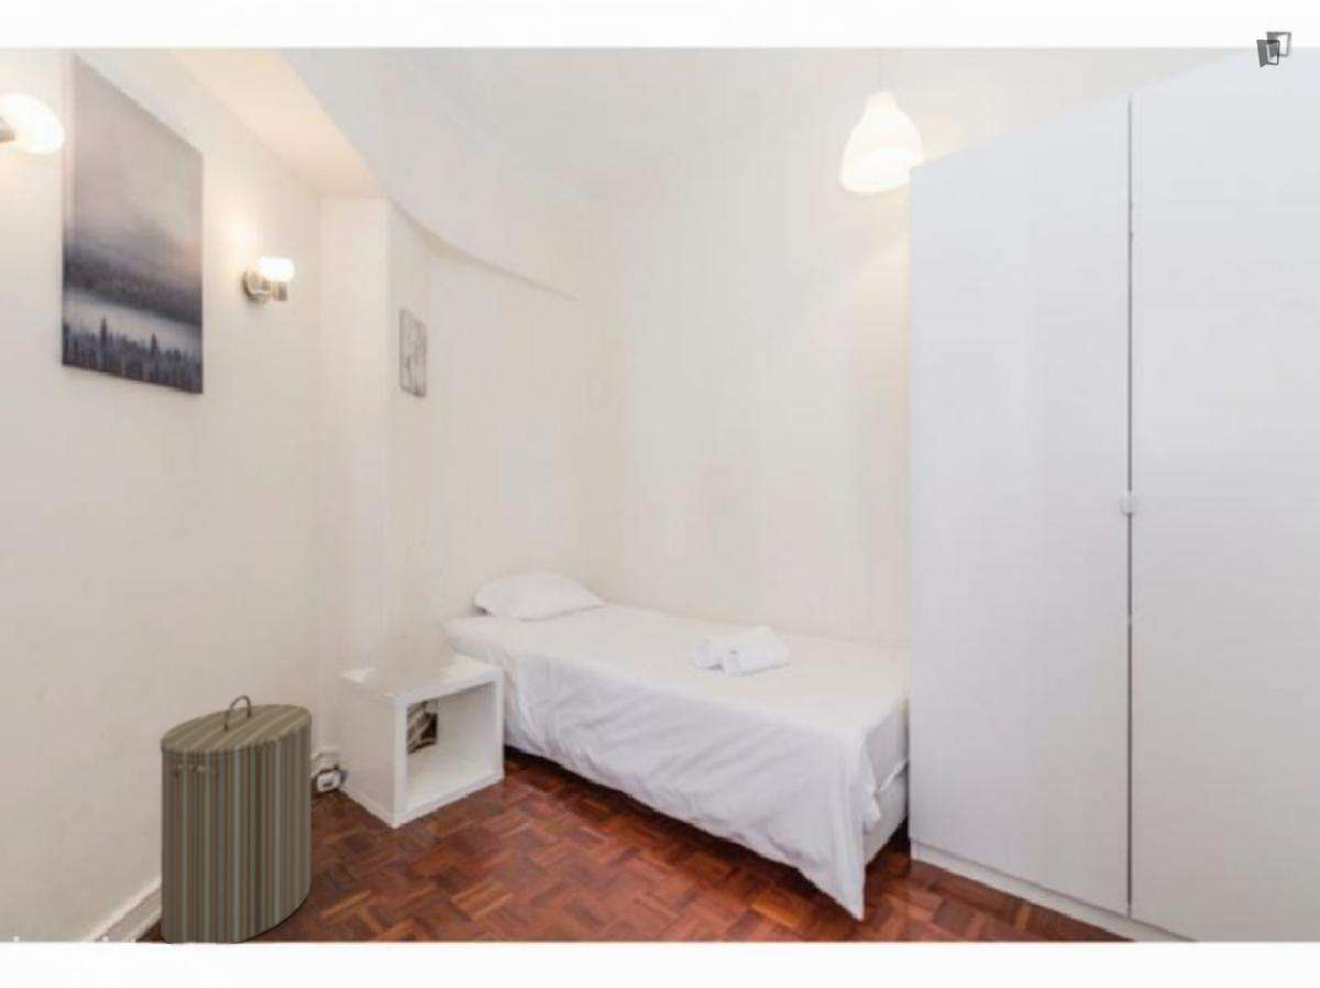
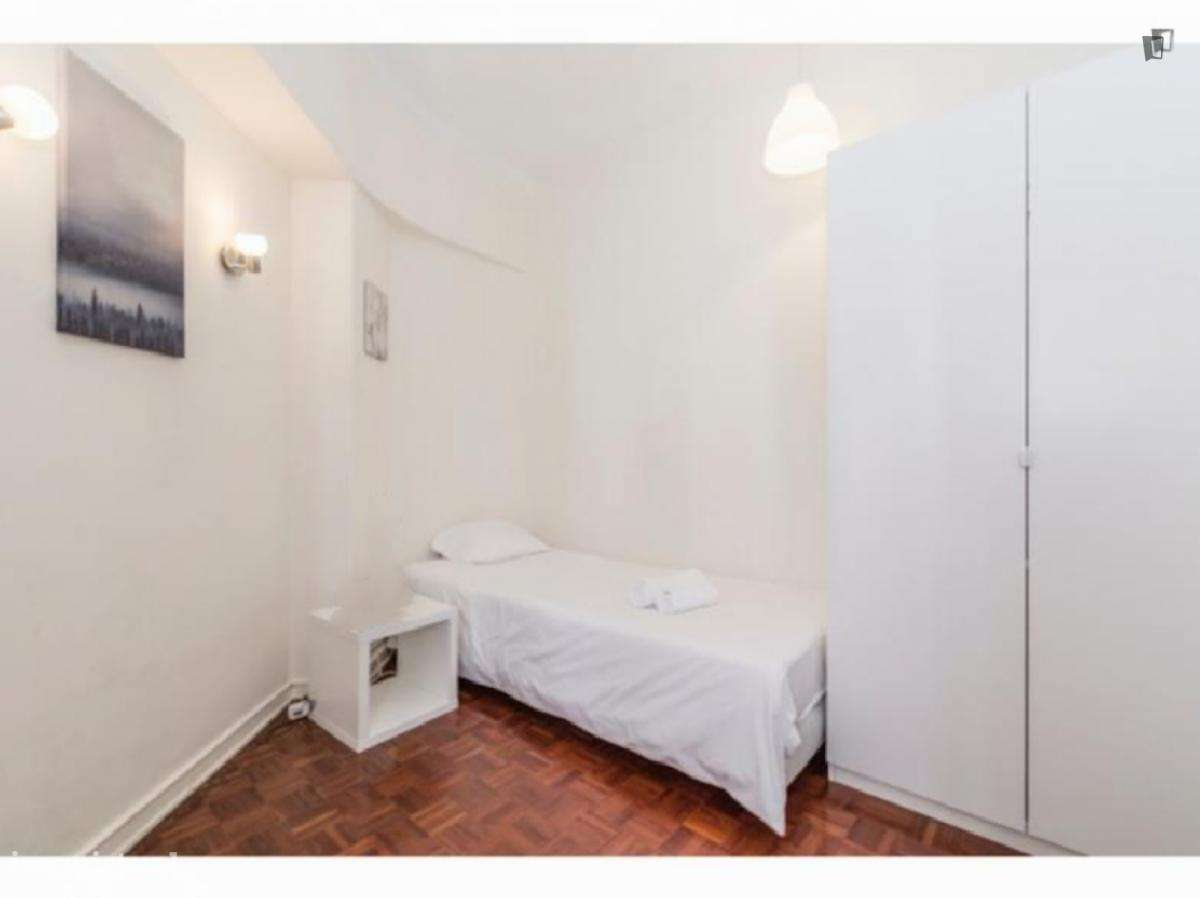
- laundry hamper (240, 801)
